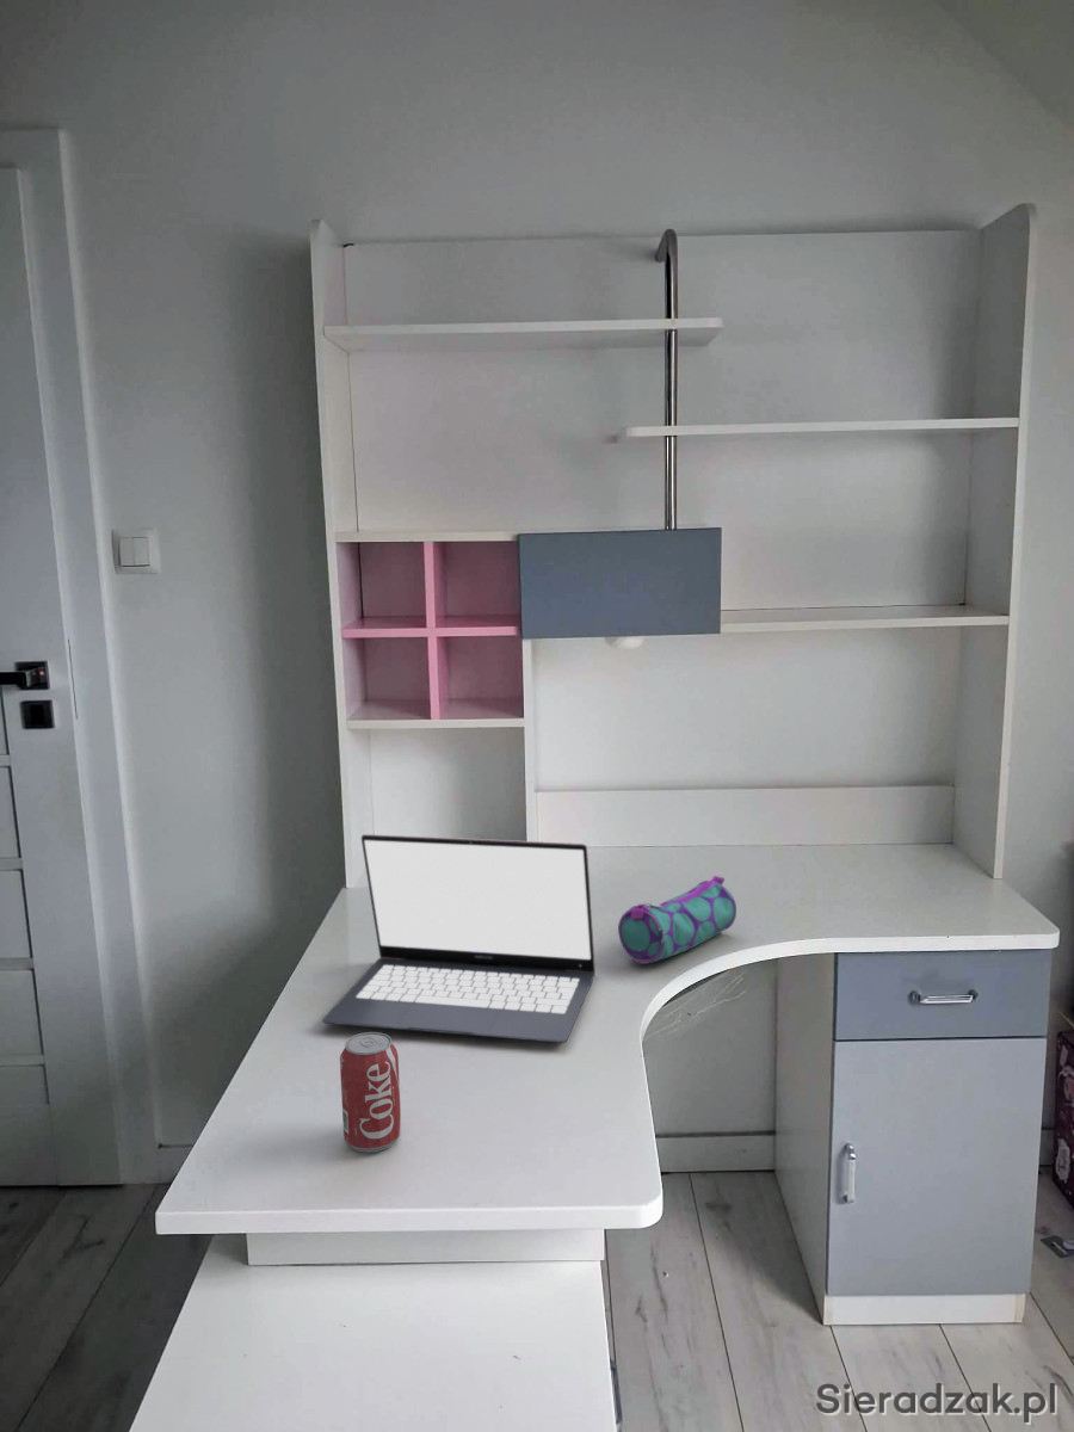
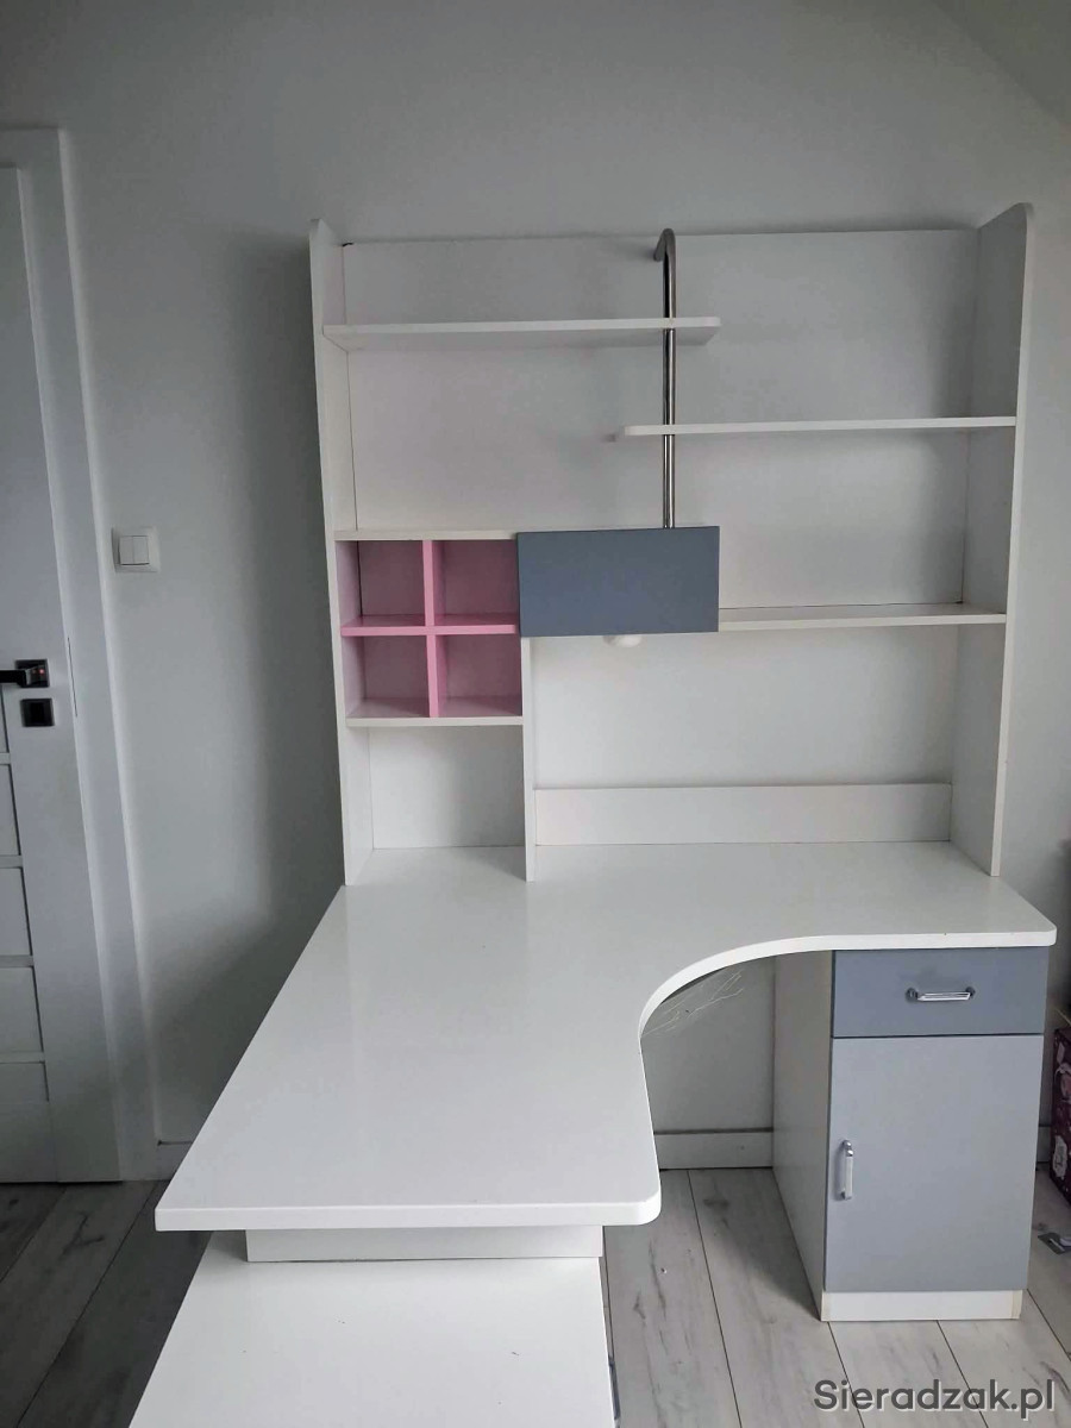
- laptop (462, 926)
- beverage can (370, 1091)
- pencil case (679, 919)
